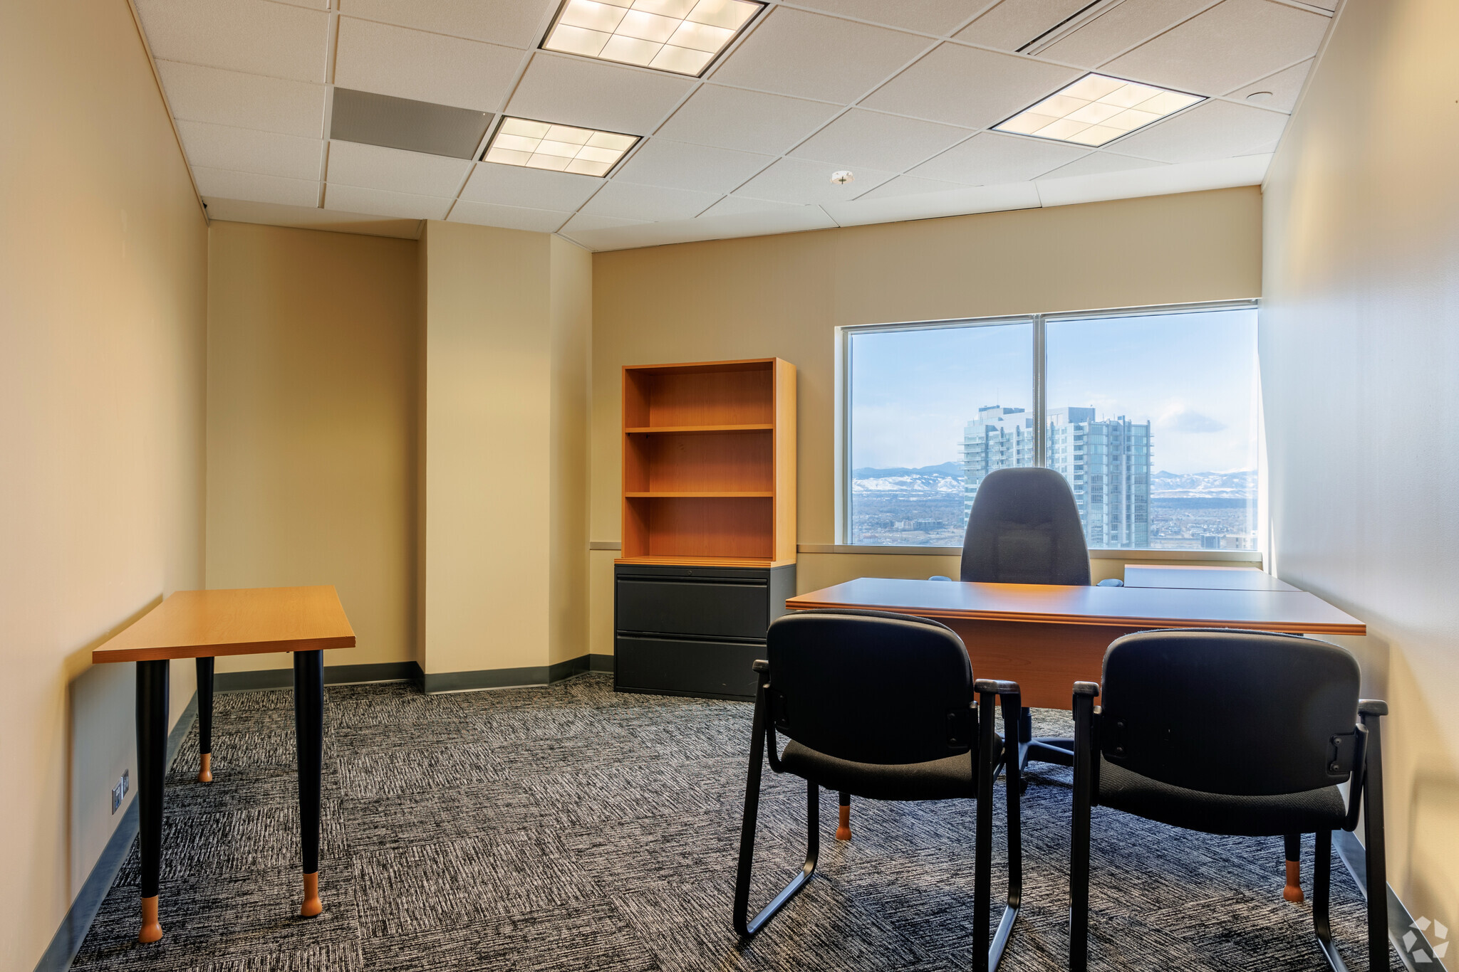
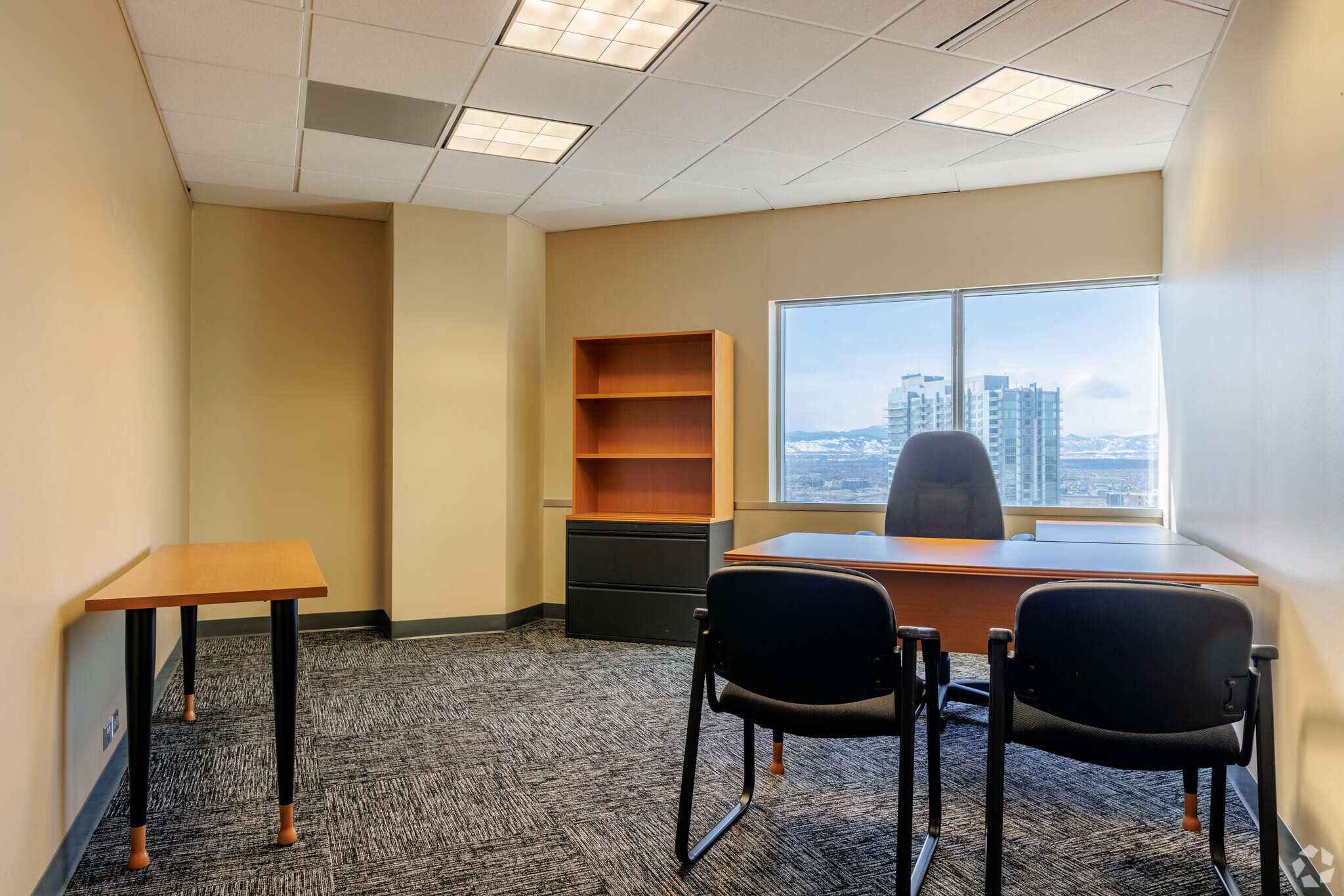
- smoke detector (841, 177)
